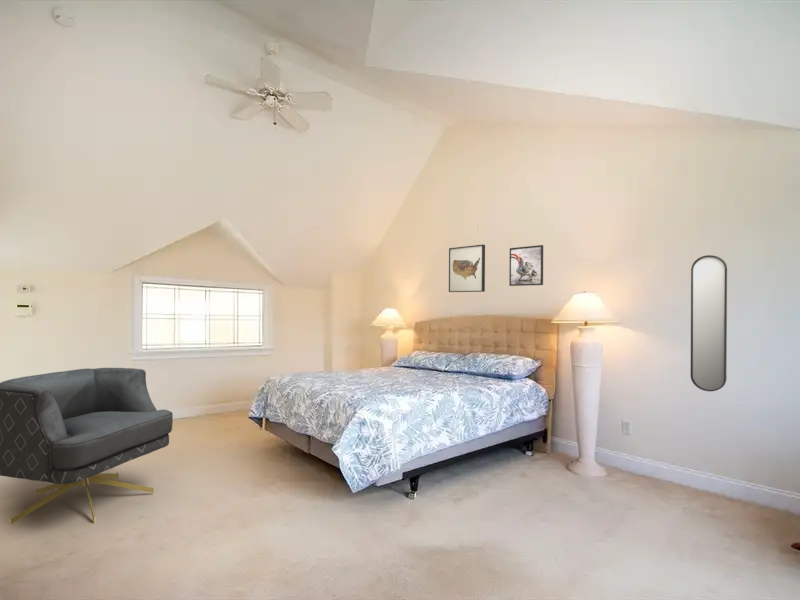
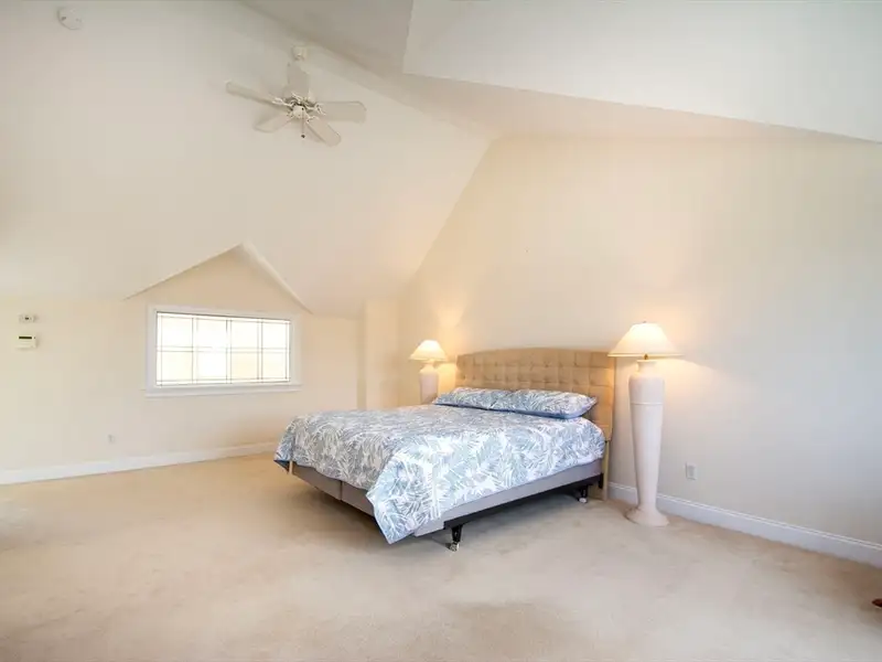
- armchair (84, 438)
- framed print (525, 266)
- wall art (466, 269)
- home mirror (708, 323)
